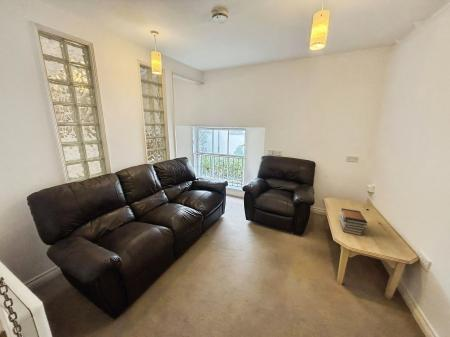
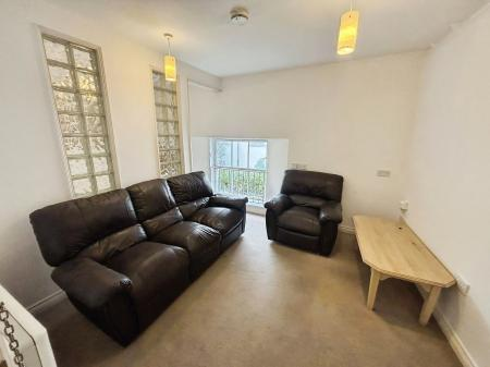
- book stack (351, 221)
